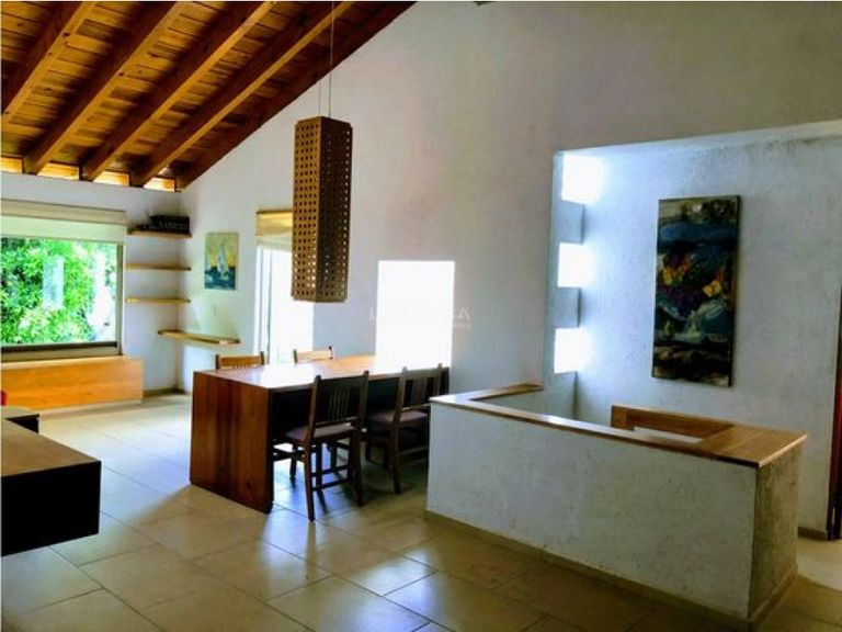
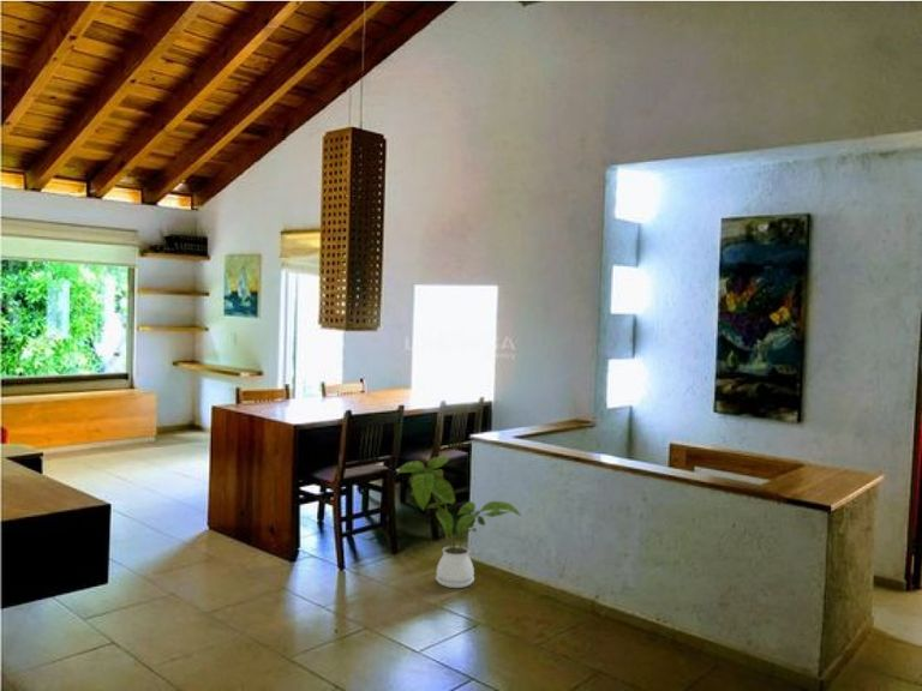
+ house plant (447, 522)
